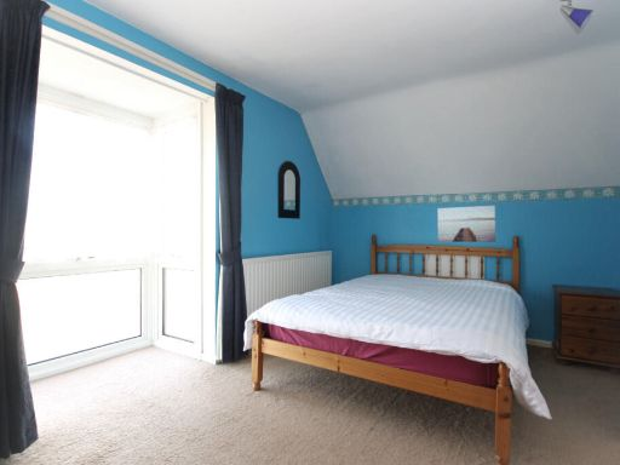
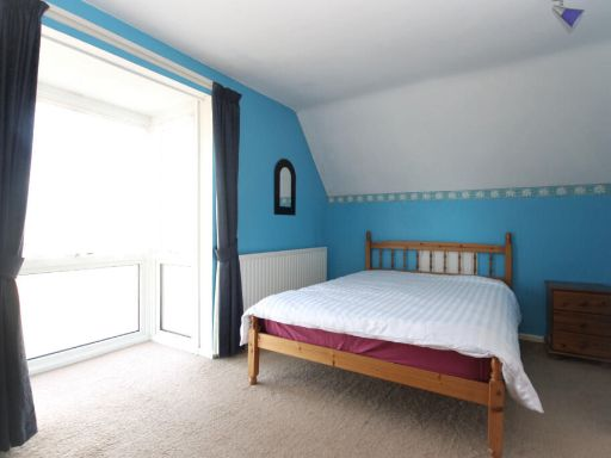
- wall art (465, 224)
